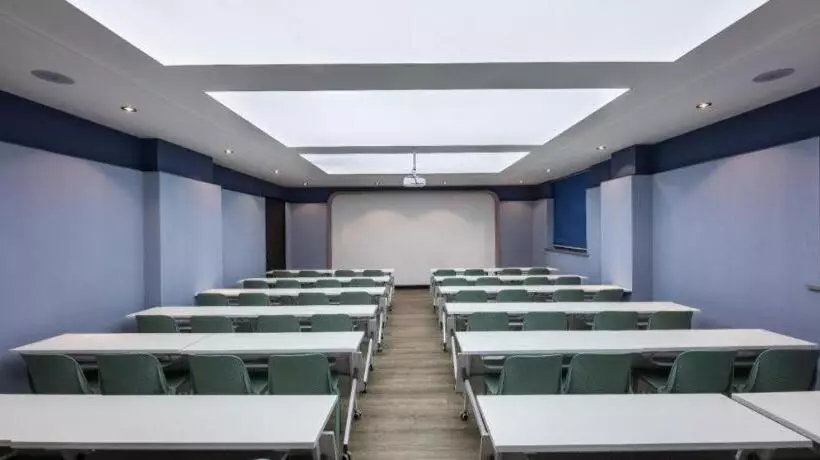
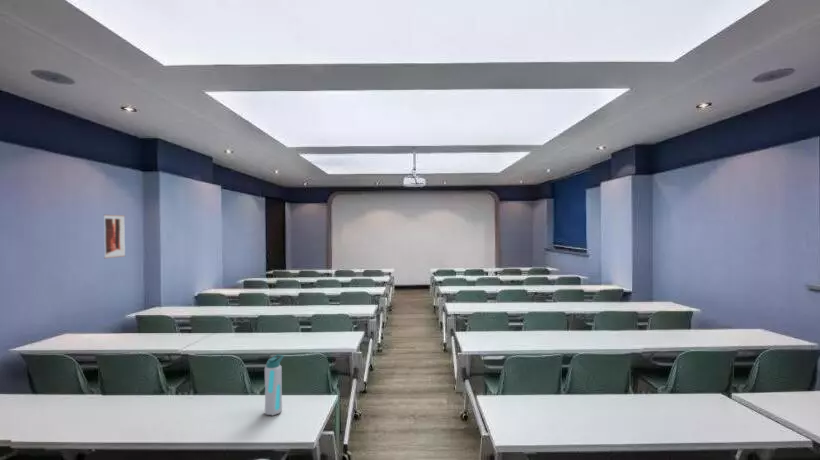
+ water bottle (274, 384)
+ wall art (114, 236)
